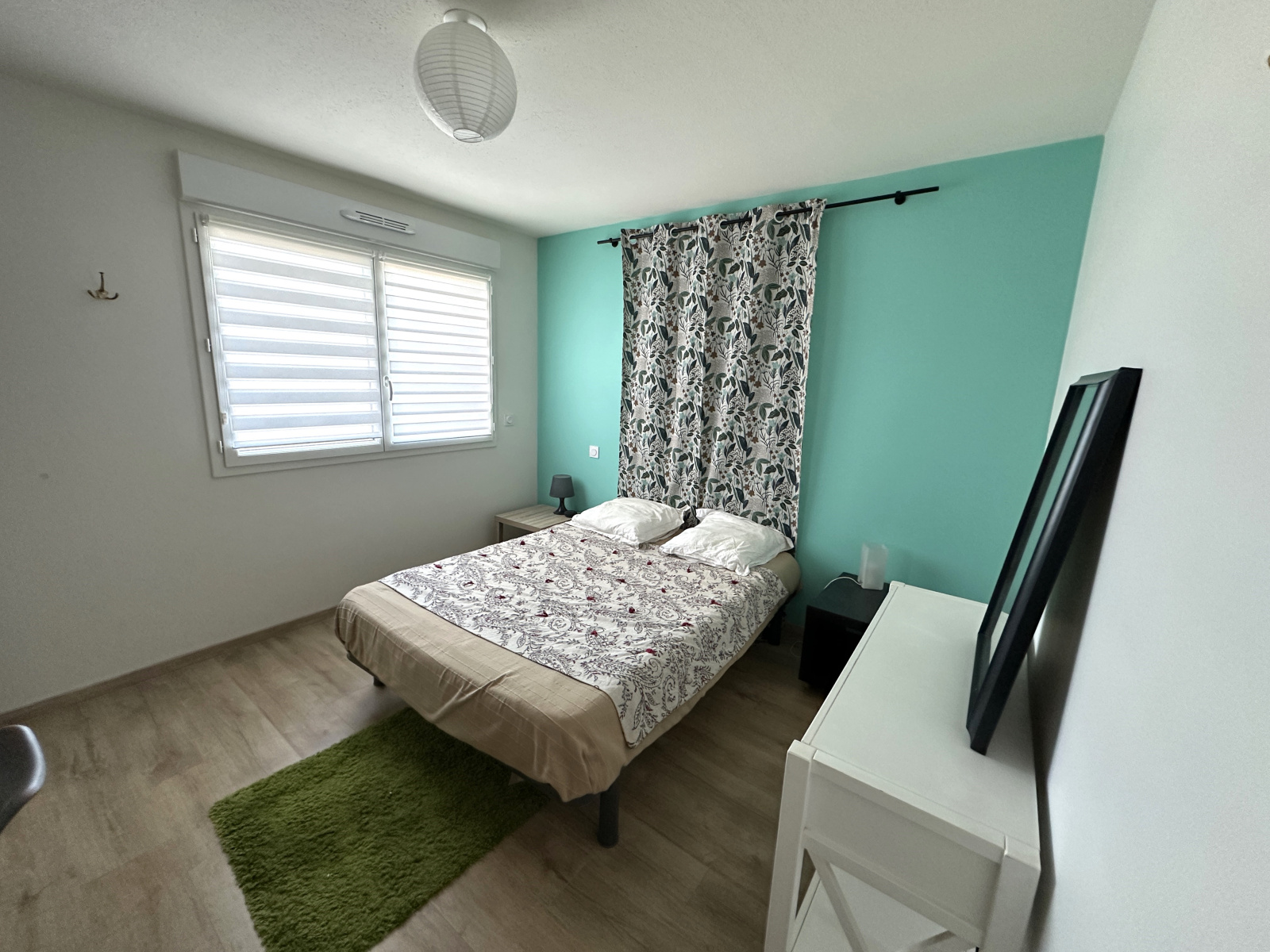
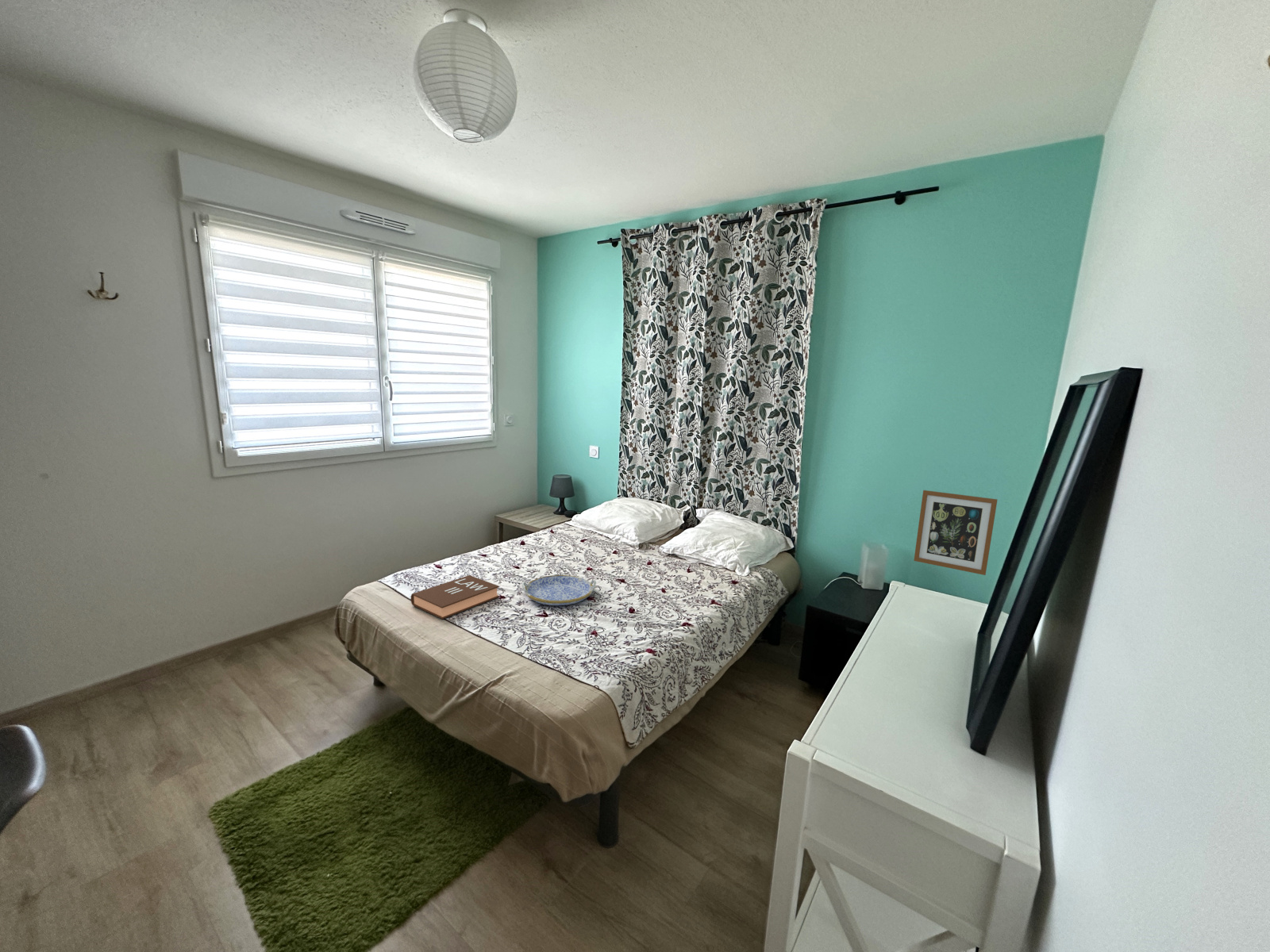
+ wall art (953, 531)
+ serving tray (559, 589)
+ book (456, 595)
